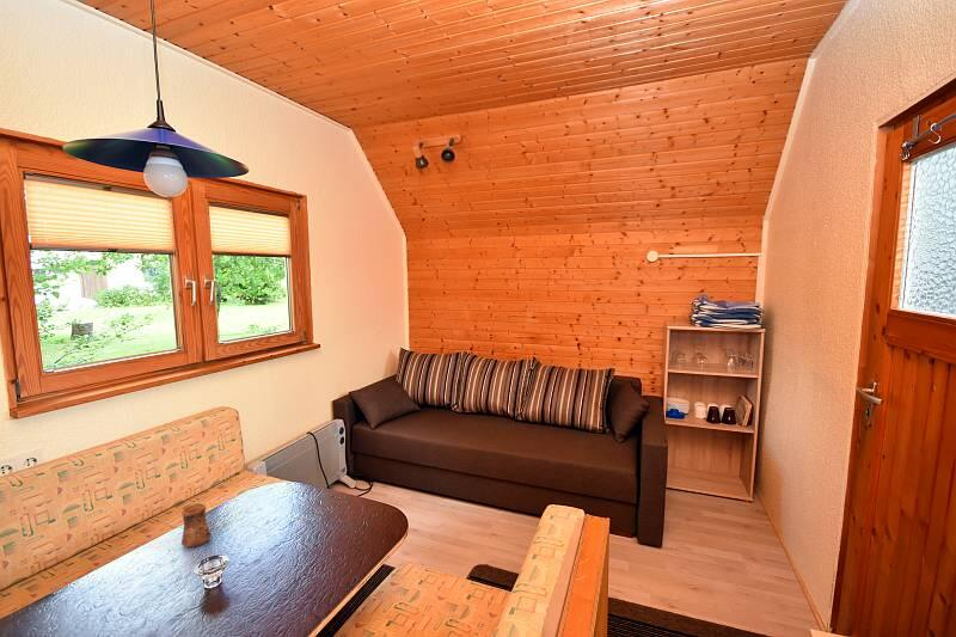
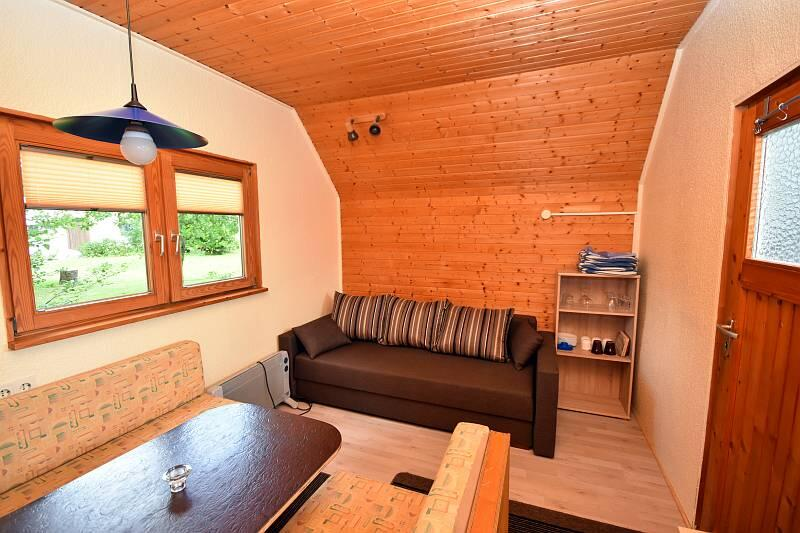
- cup (195, 525)
